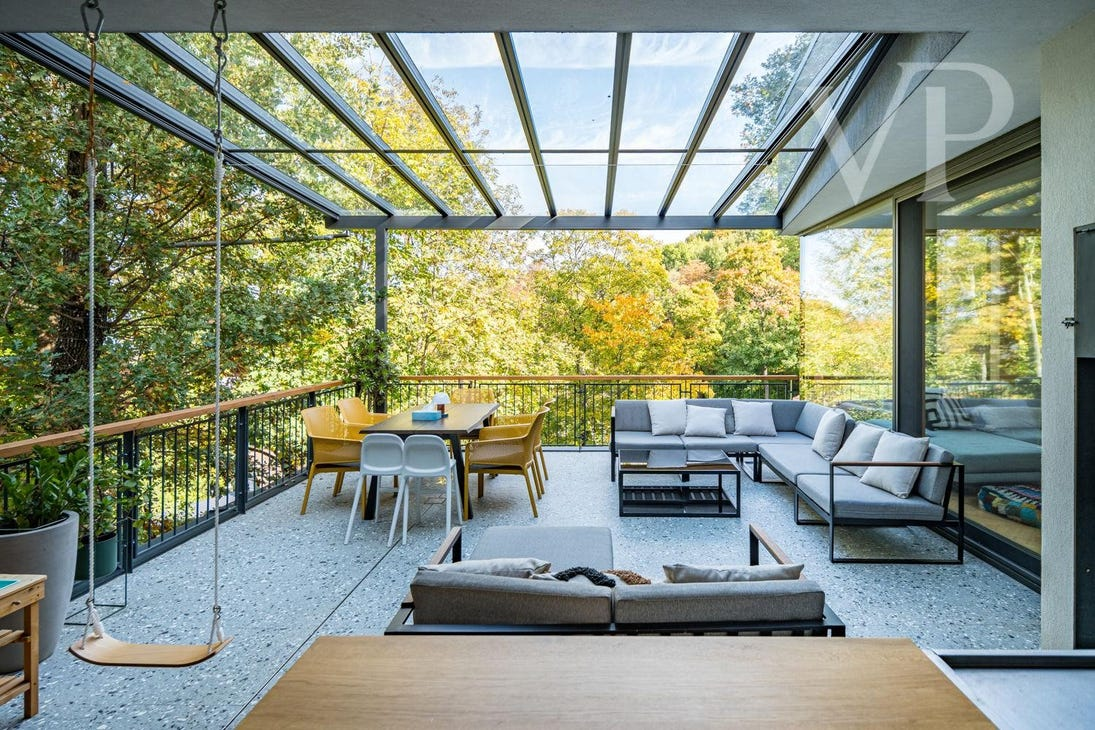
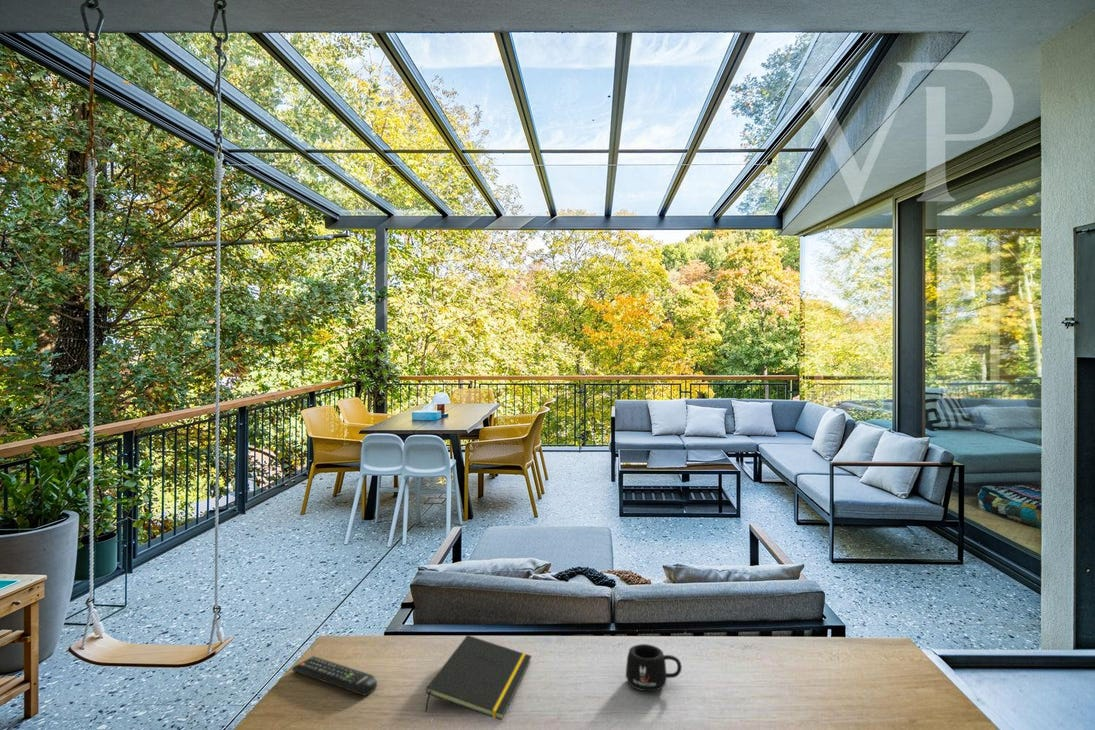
+ notepad (482, 673)
+ remote control (333, 675)
+ mug (653, 667)
